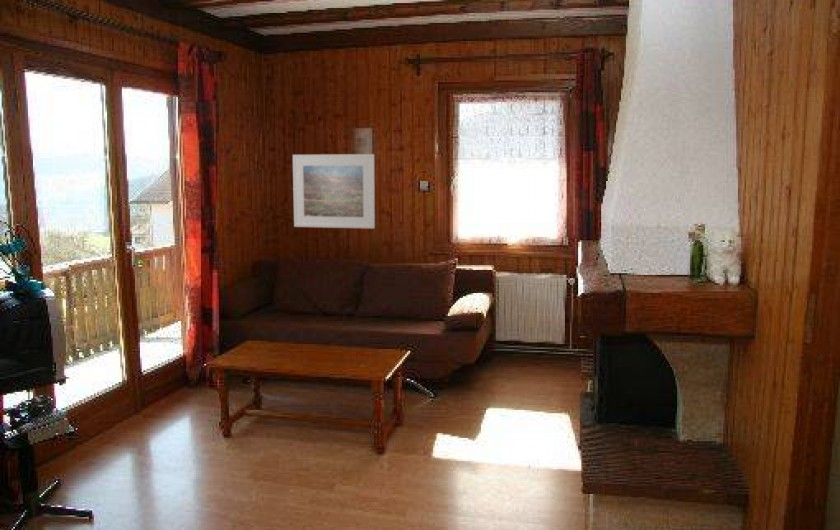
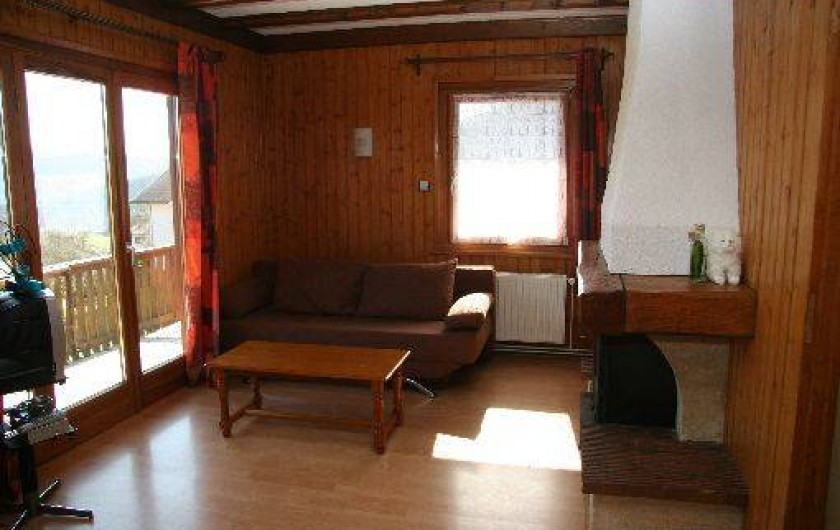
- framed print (333, 191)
